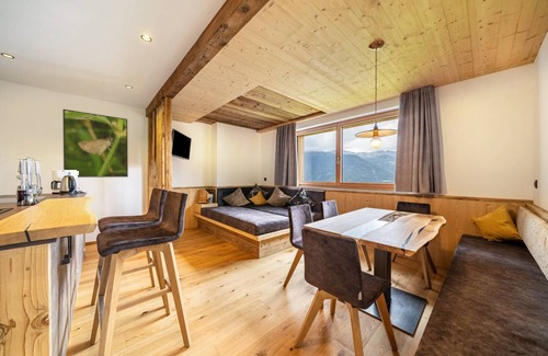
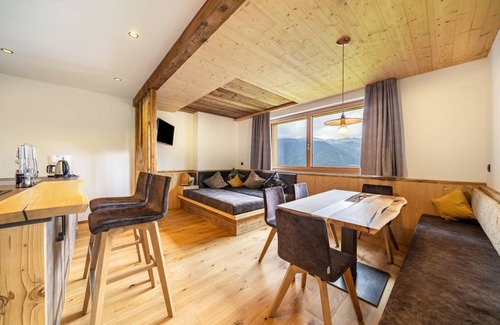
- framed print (98, 146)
